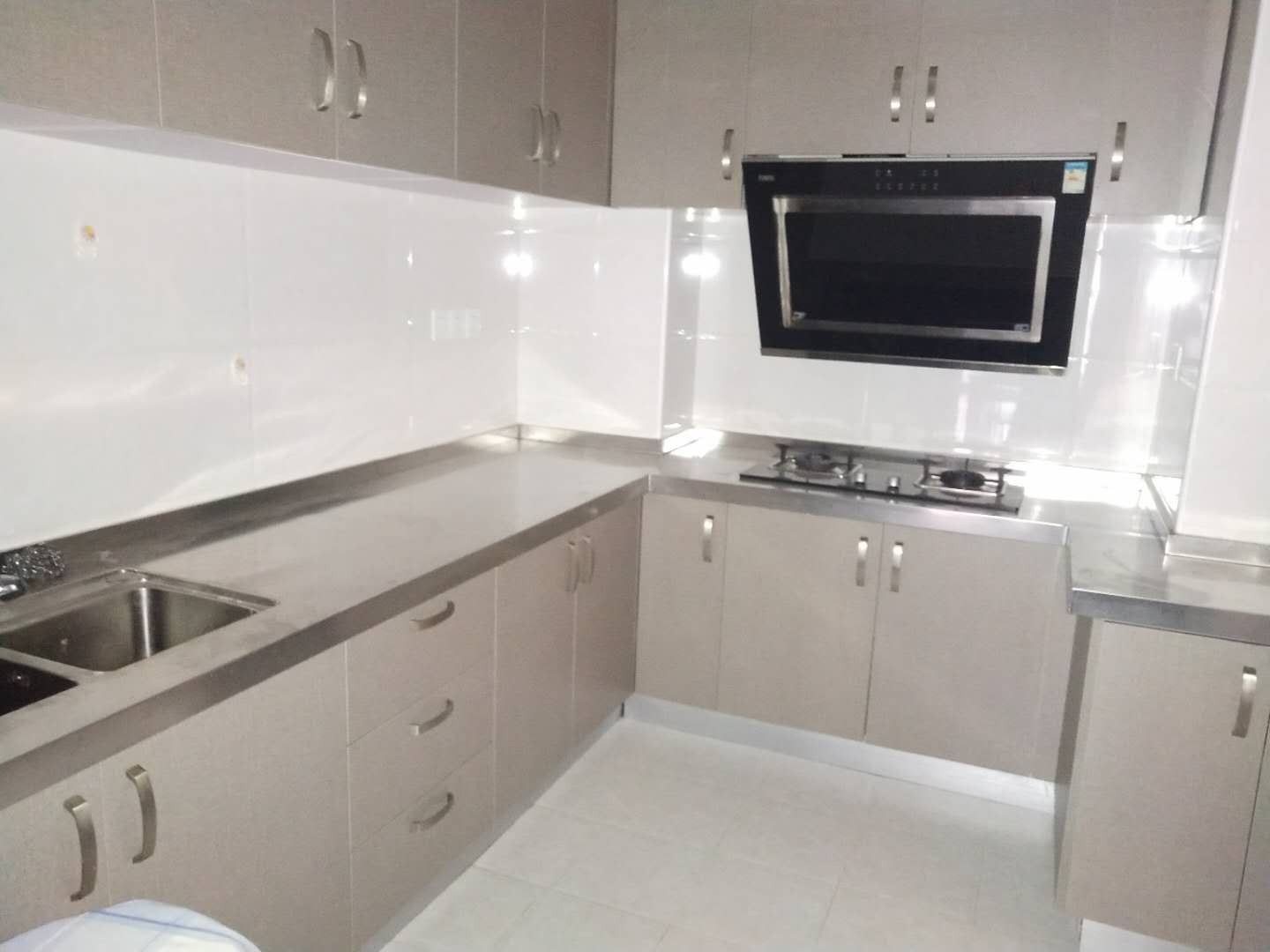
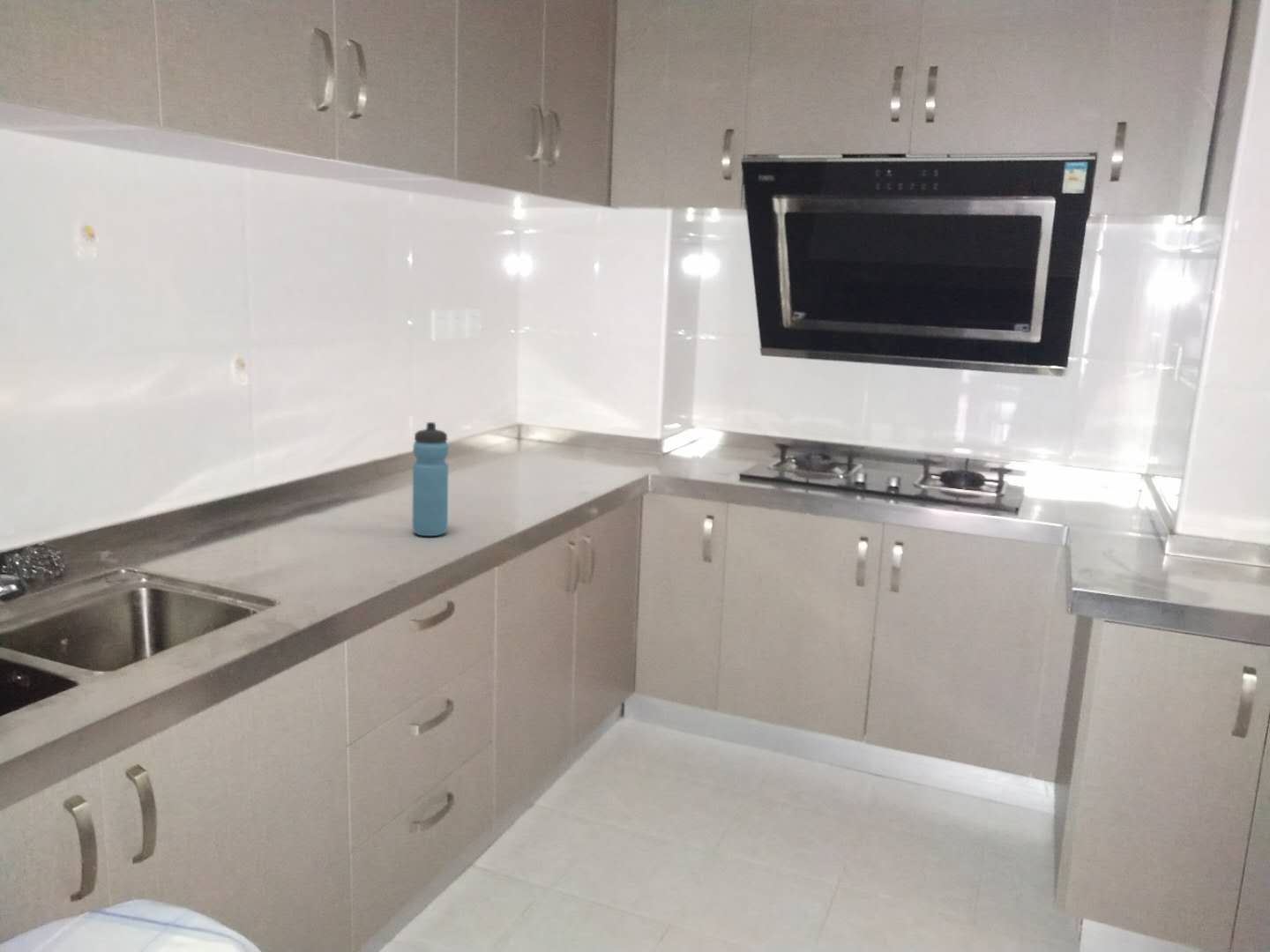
+ water bottle (430, 478)
